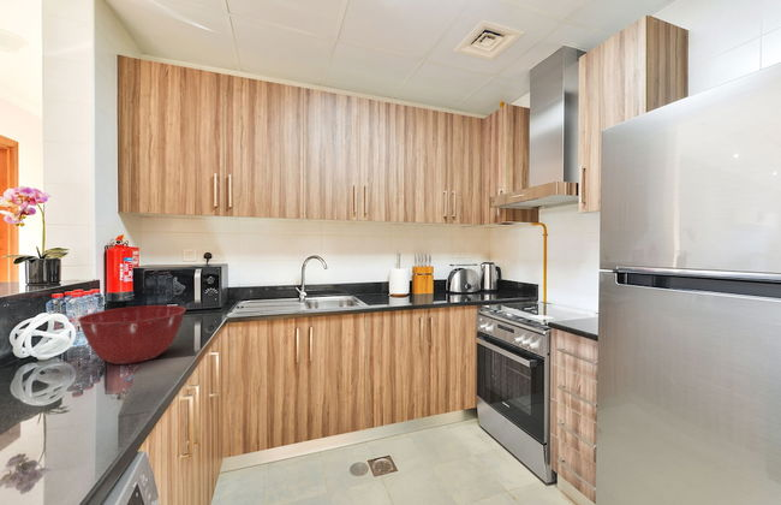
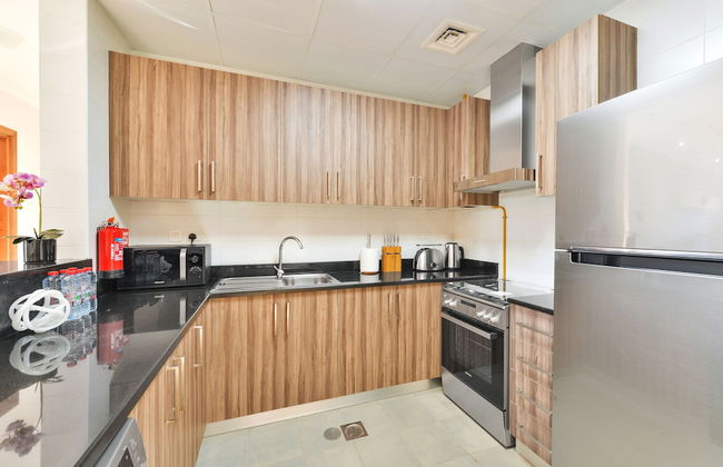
- mixing bowl (136, 334)
